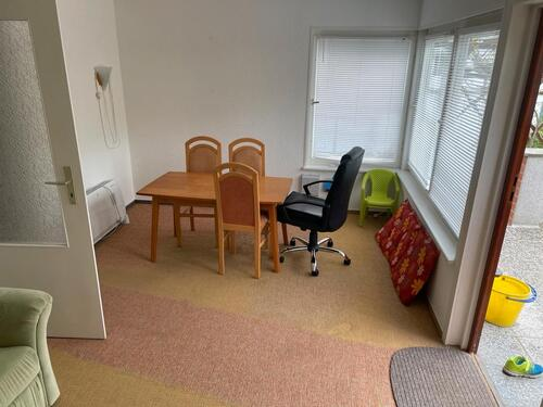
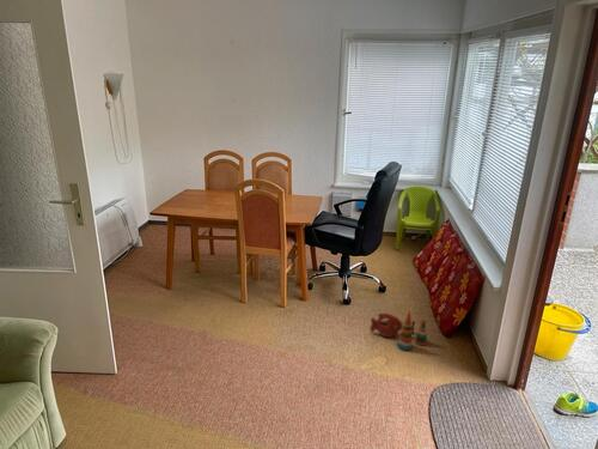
+ stacking toy (399, 321)
